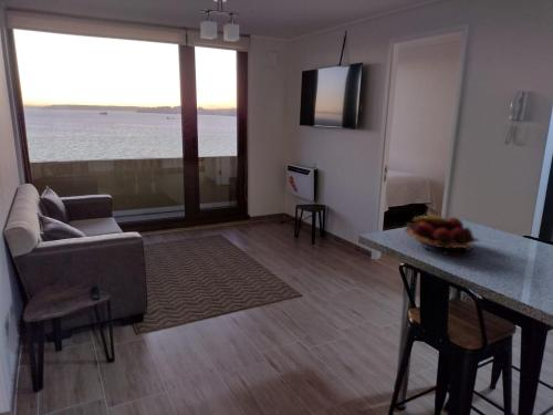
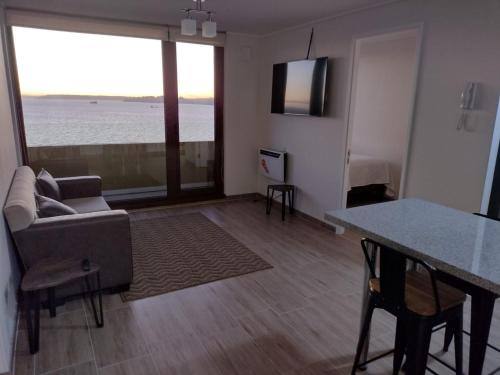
- fruit basket (439, 231)
